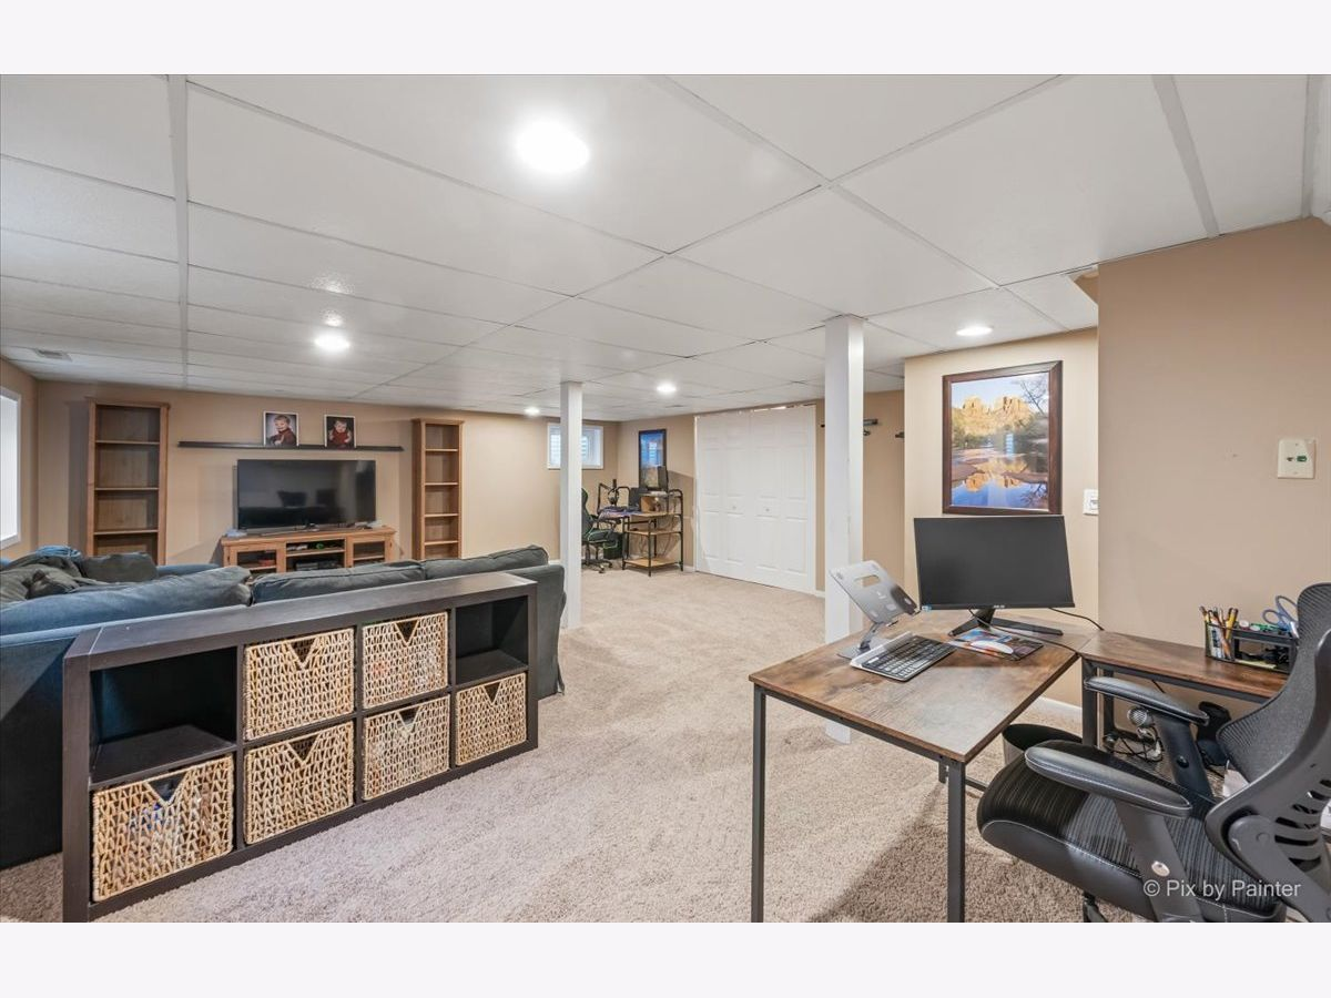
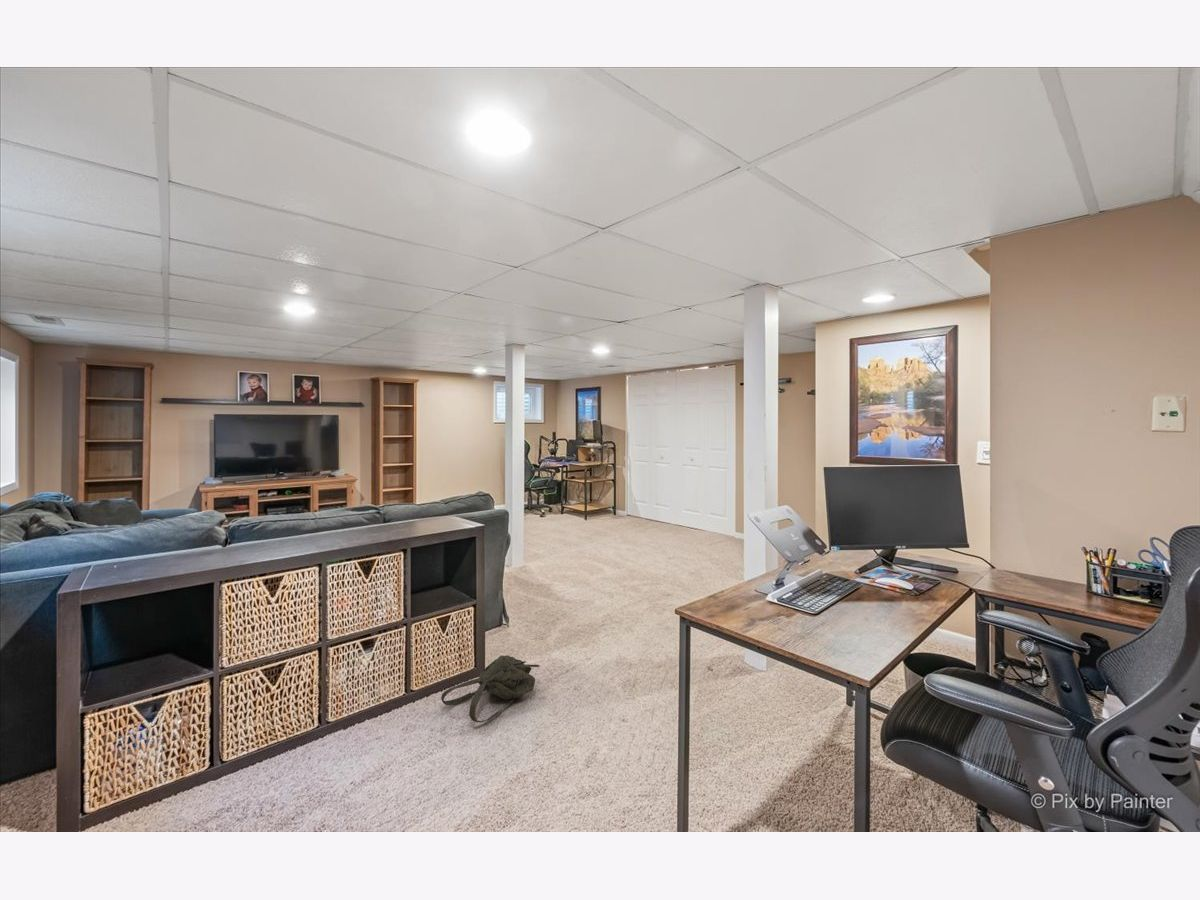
+ backpack (494, 680)
